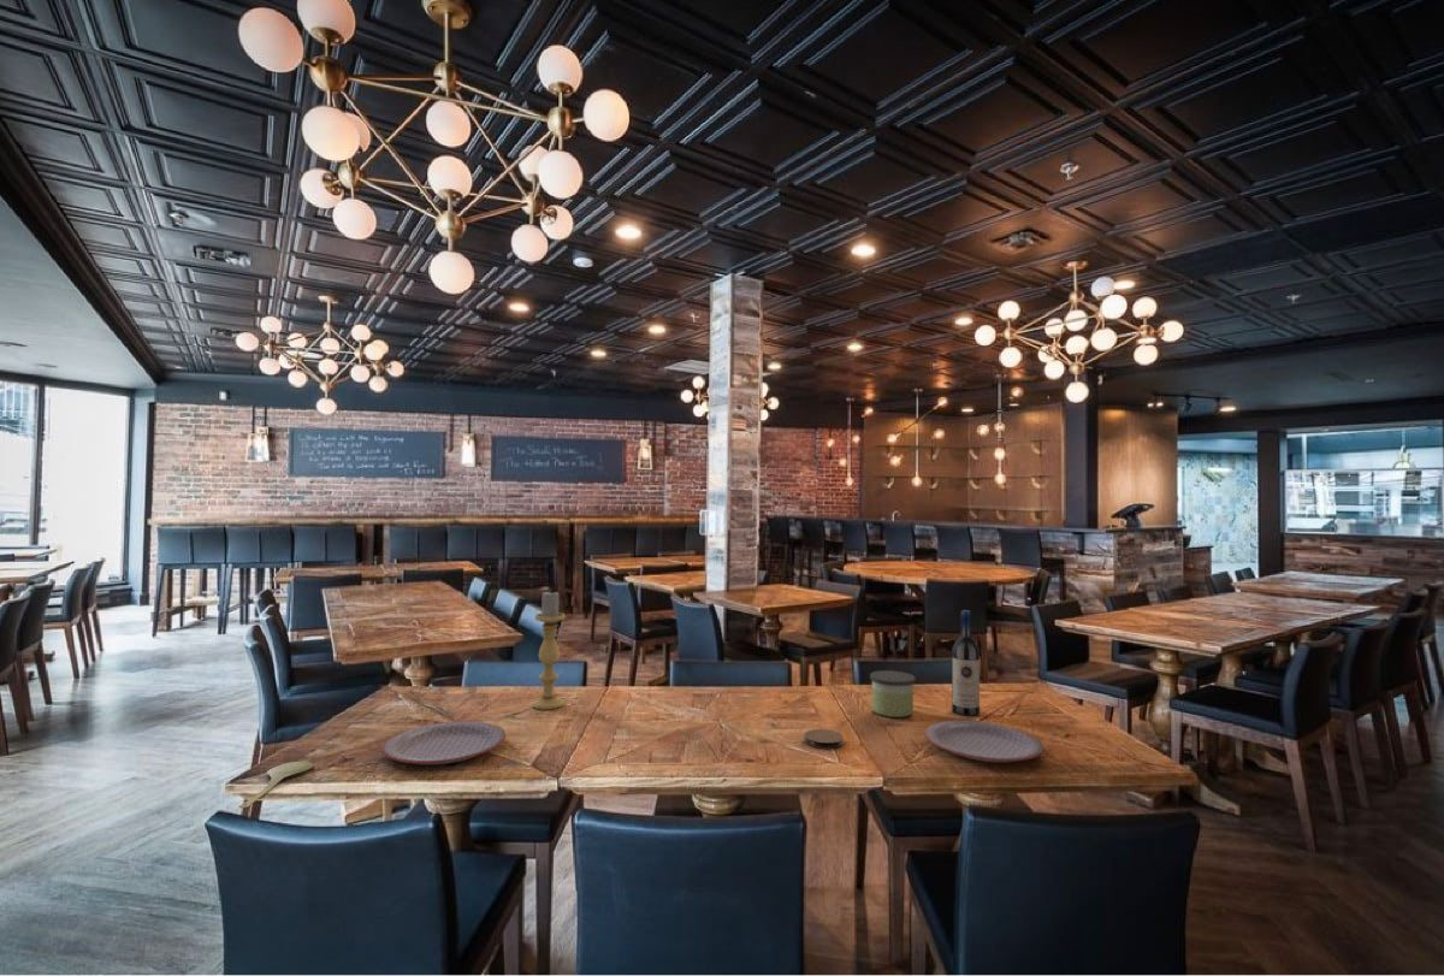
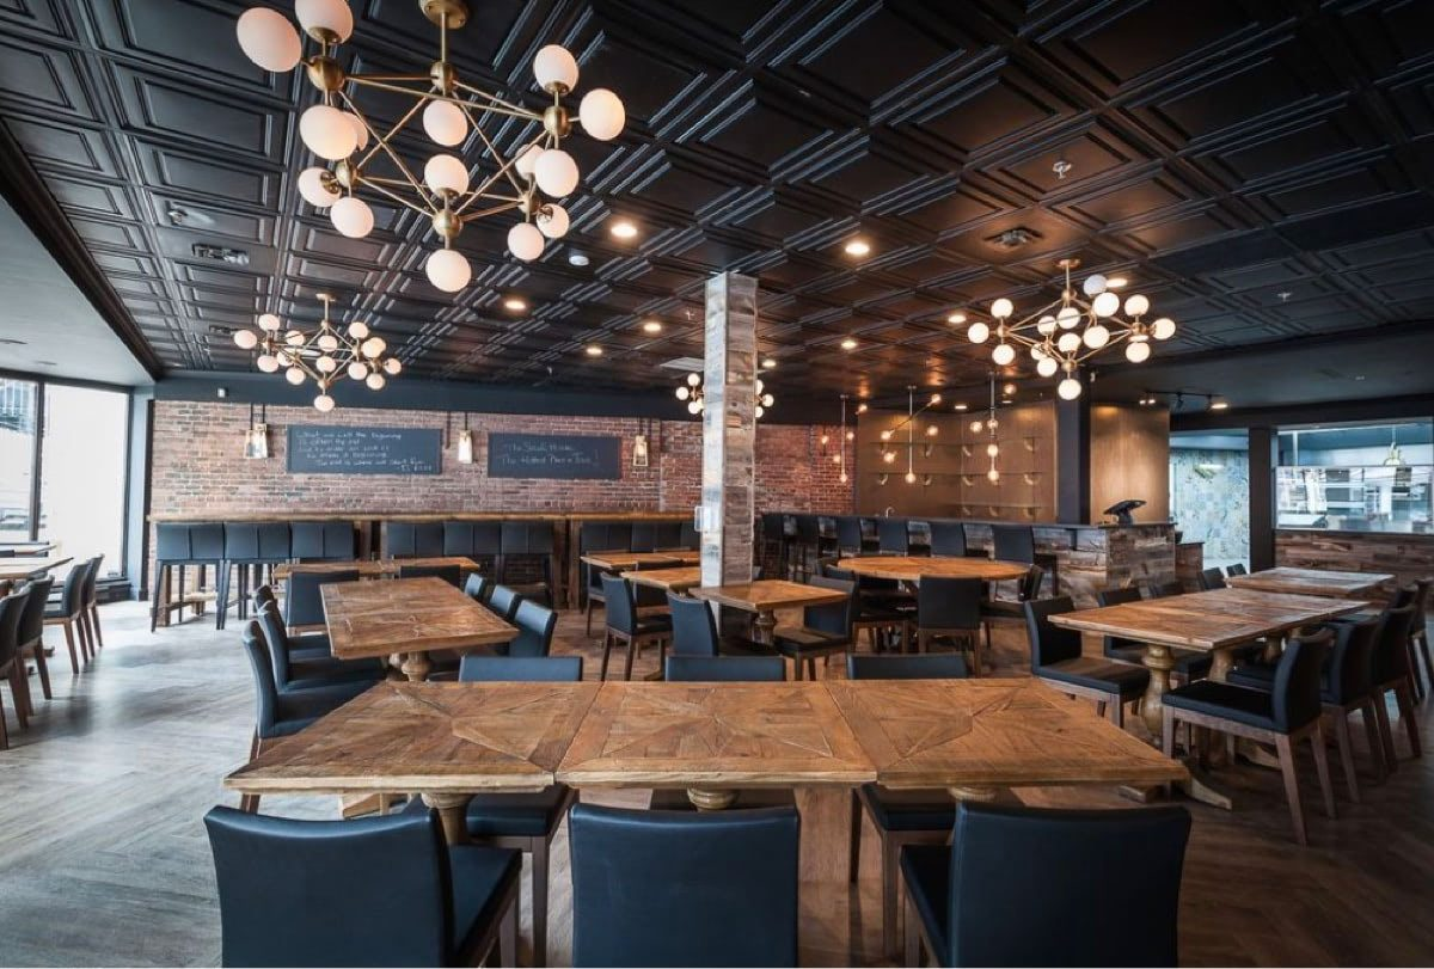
- candle (892, 693)
- plate (445, 744)
- candle holder (549, 646)
- spoon (273, 781)
- wine bottle (965, 661)
- coaster (823, 738)
- plate (982, 743)
